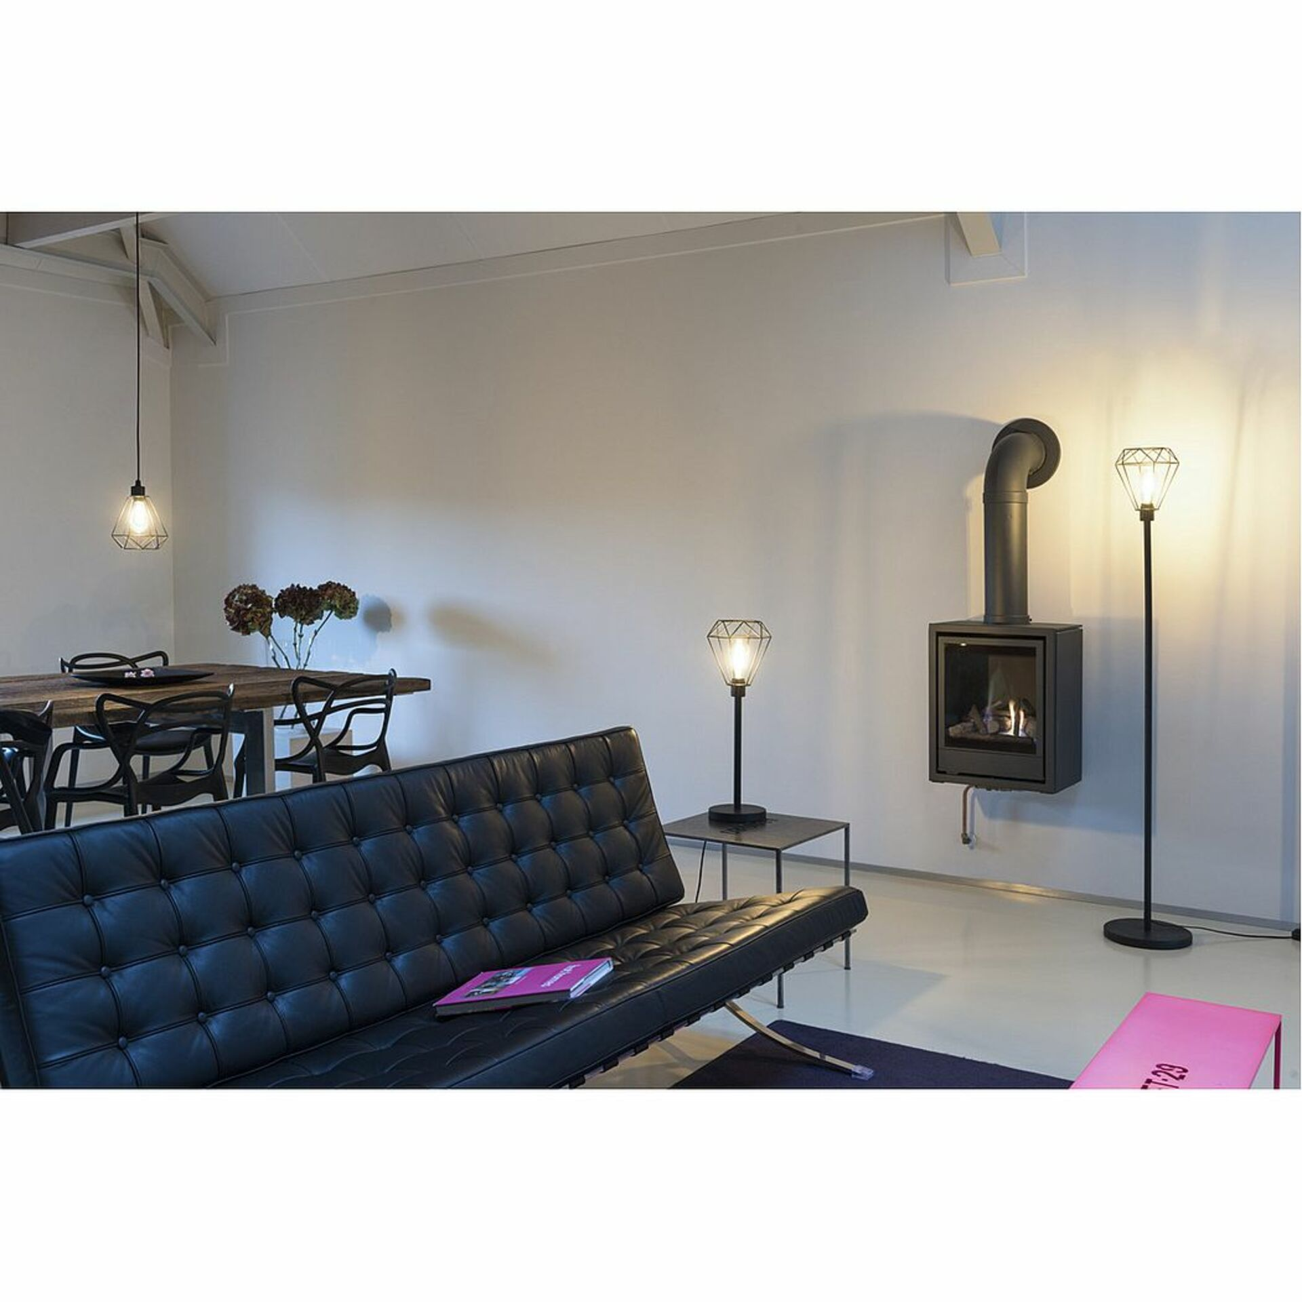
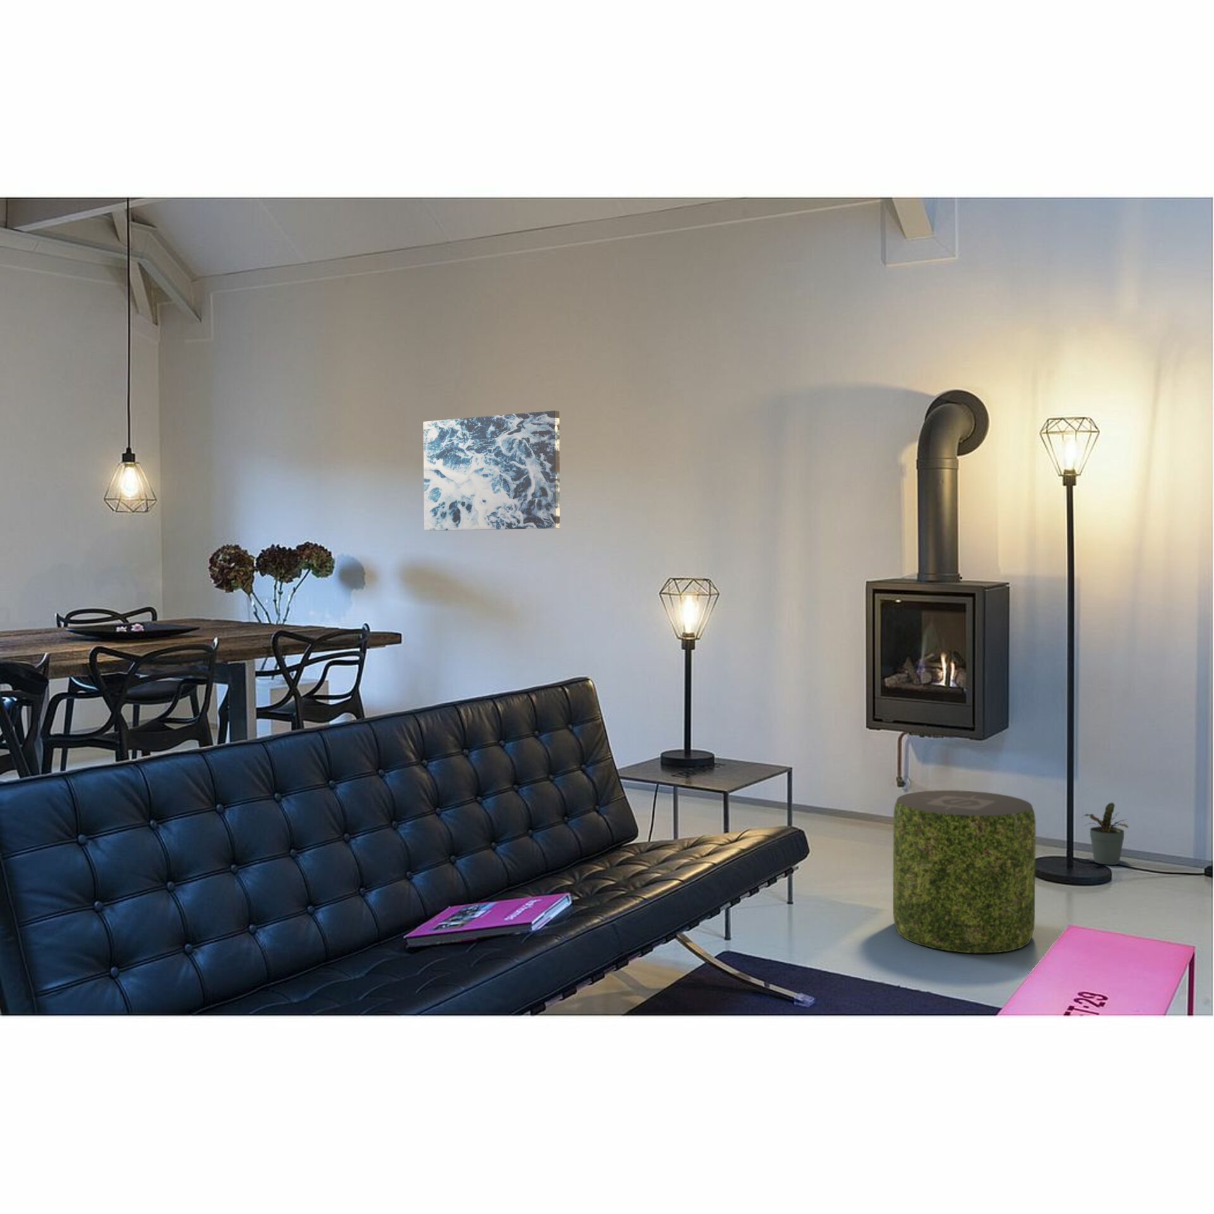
+ potted plant (1104, 832)
+ pouf (963, 867)
+ wall art (489, 472)
